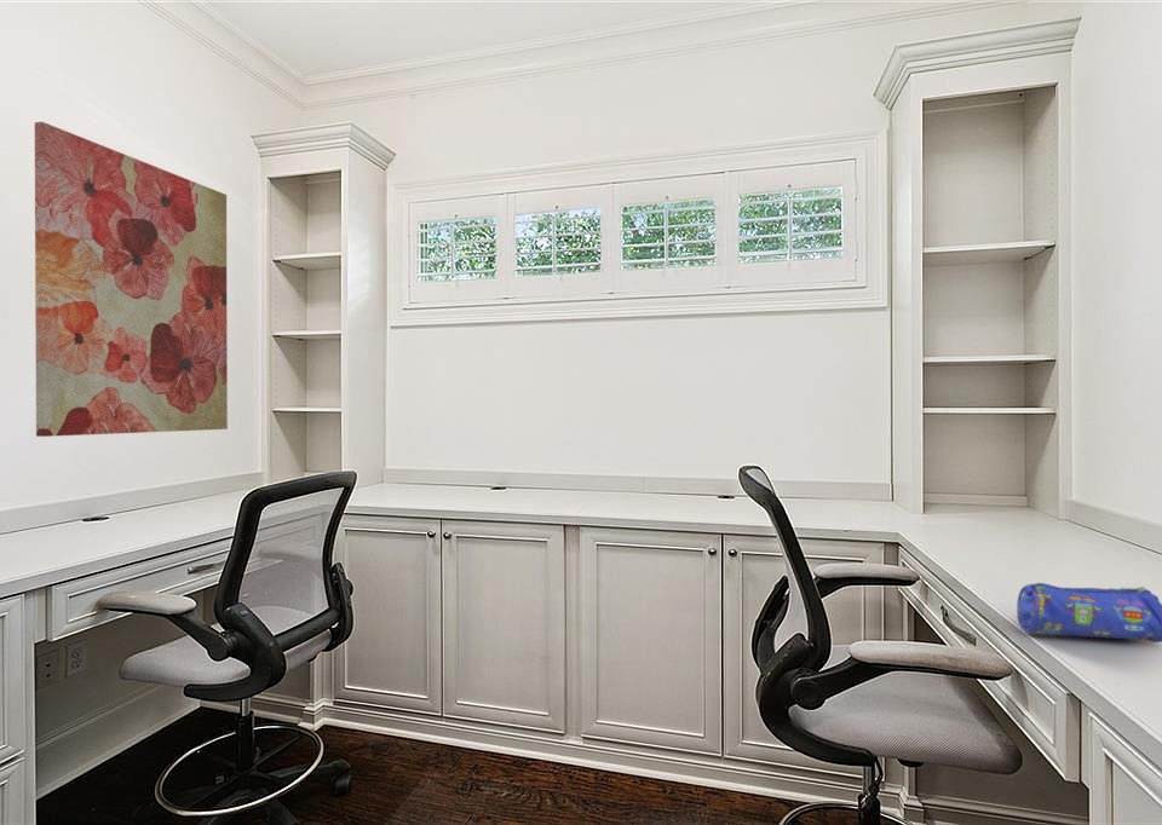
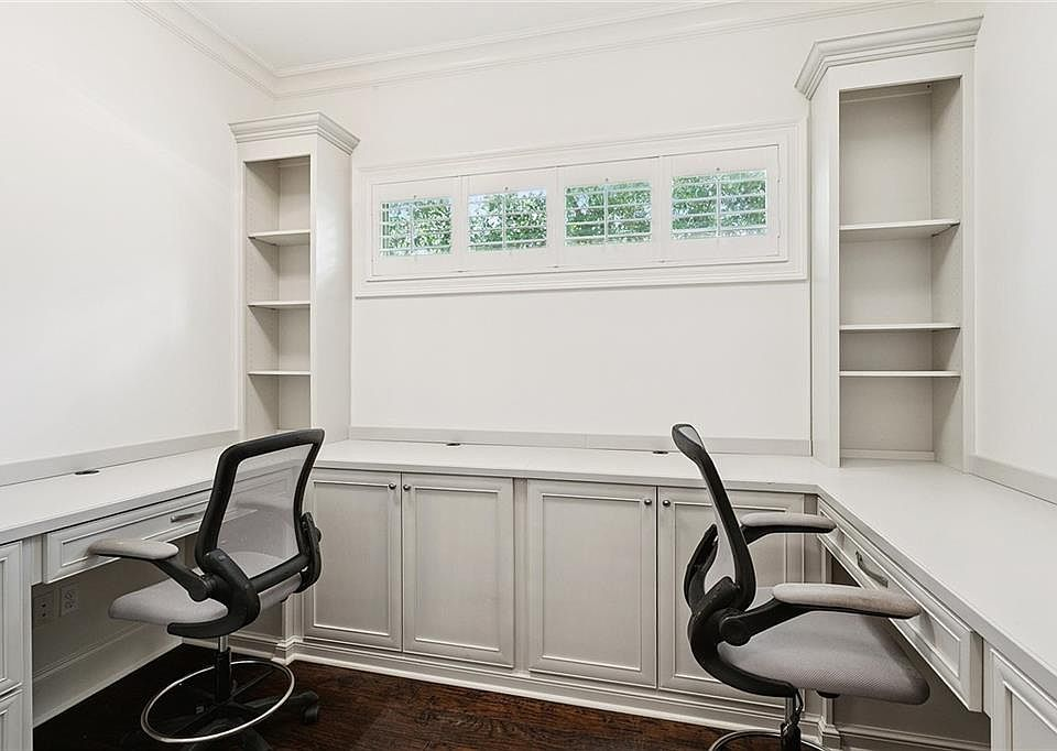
- wall art (144, 298)
- pencil case (1089, 610)
